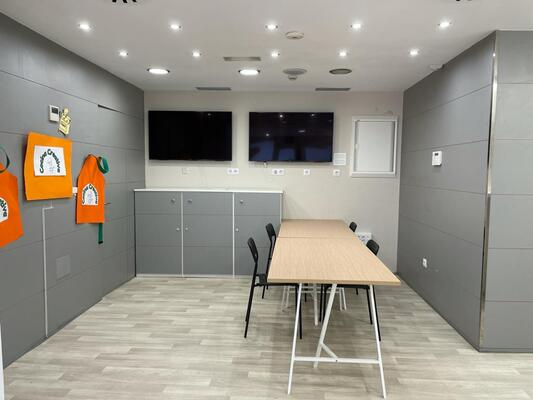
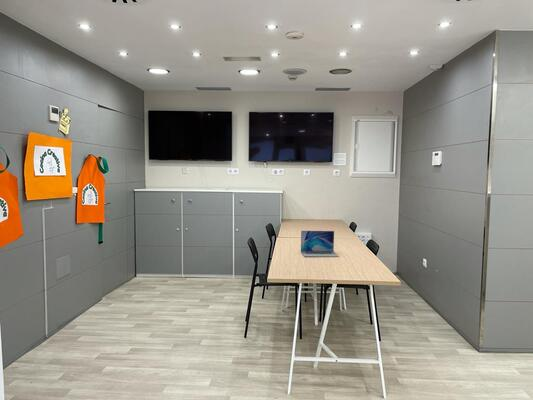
+ laptop (319, 243)
